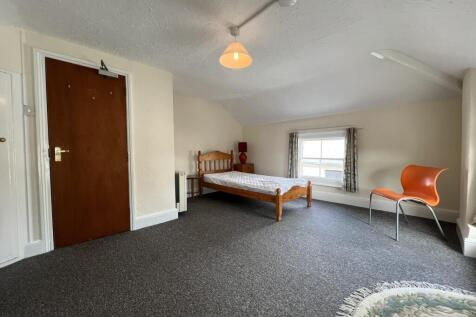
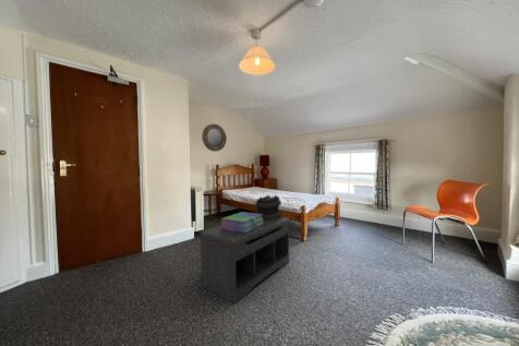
+ decorative box (267, 205)
+ bench (250, 248)
+ stack of books (242, 220)
+ home mirror (215, 138)
